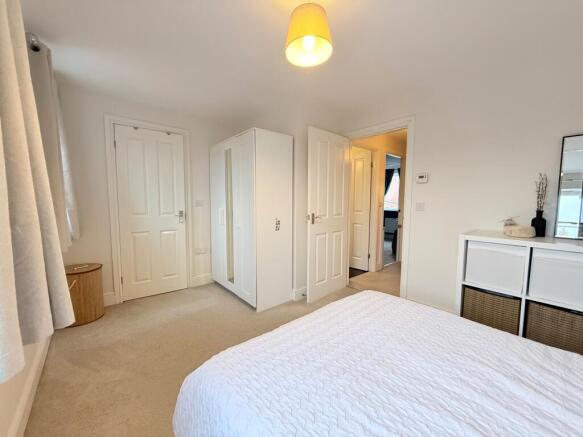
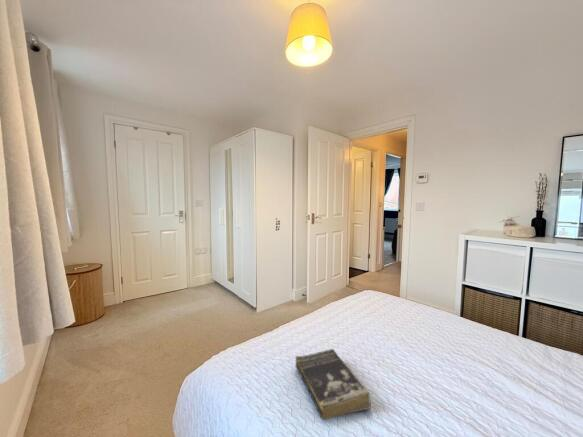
+ book (329, 379)
